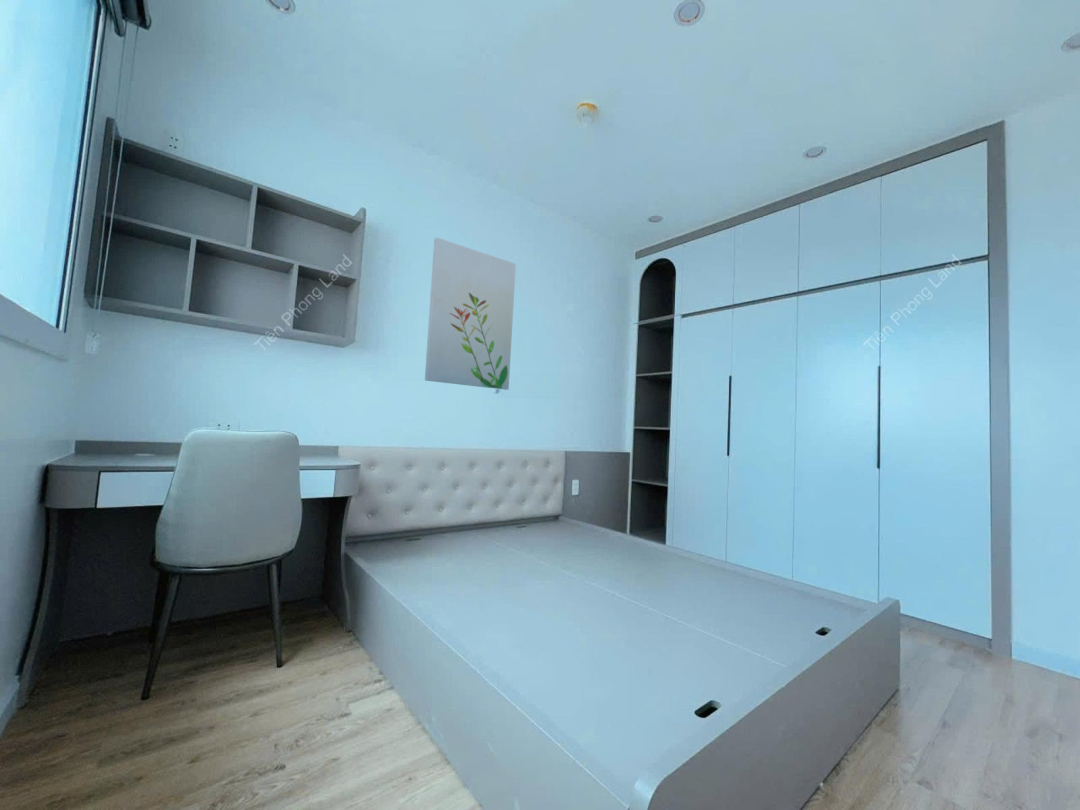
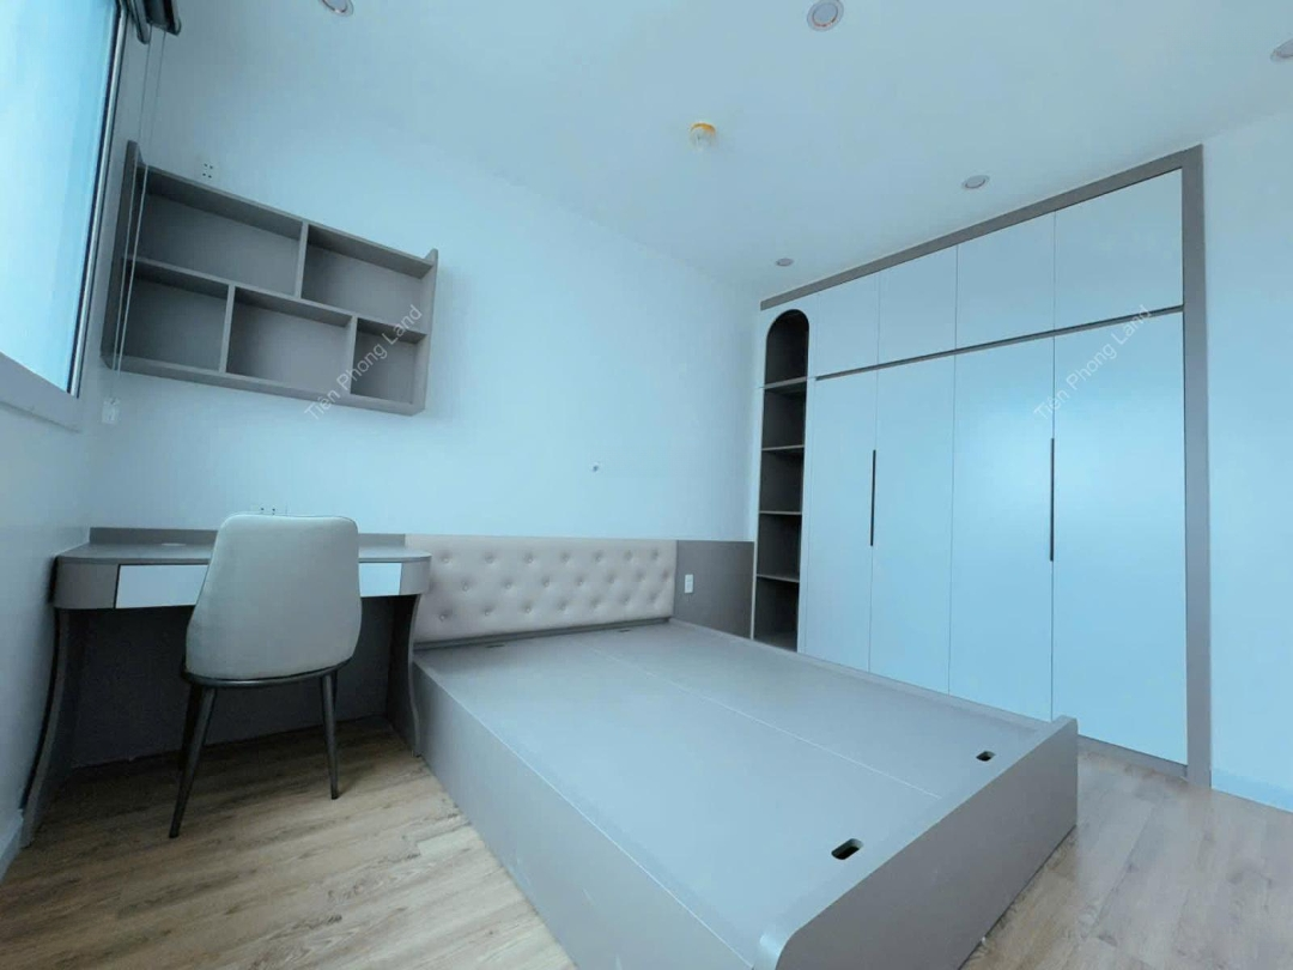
- wall art (473, 318)
